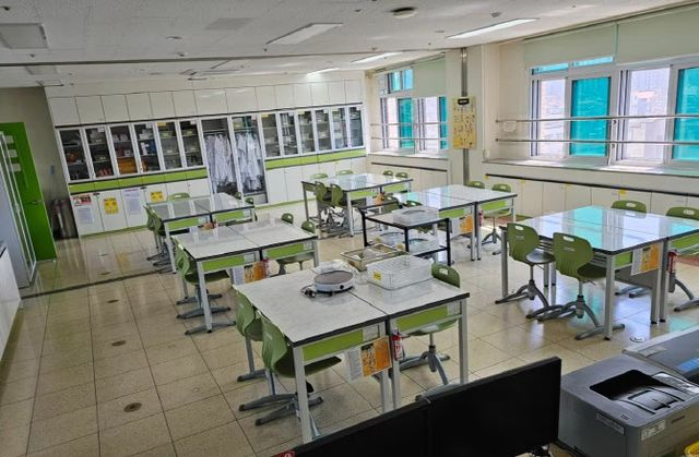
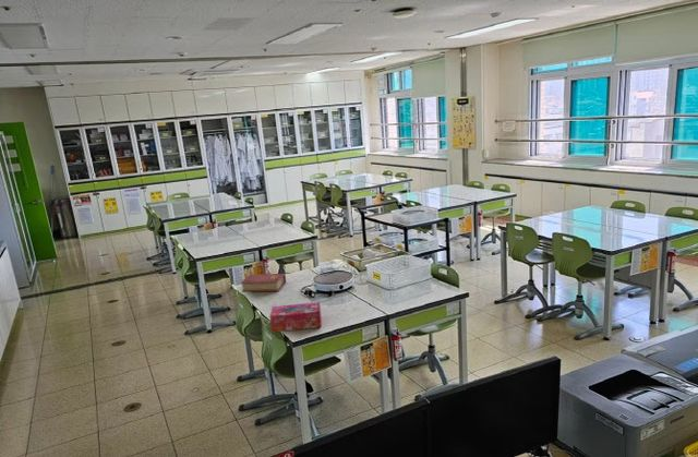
+ tissue box (296, 316)
+ book (263, 282)
